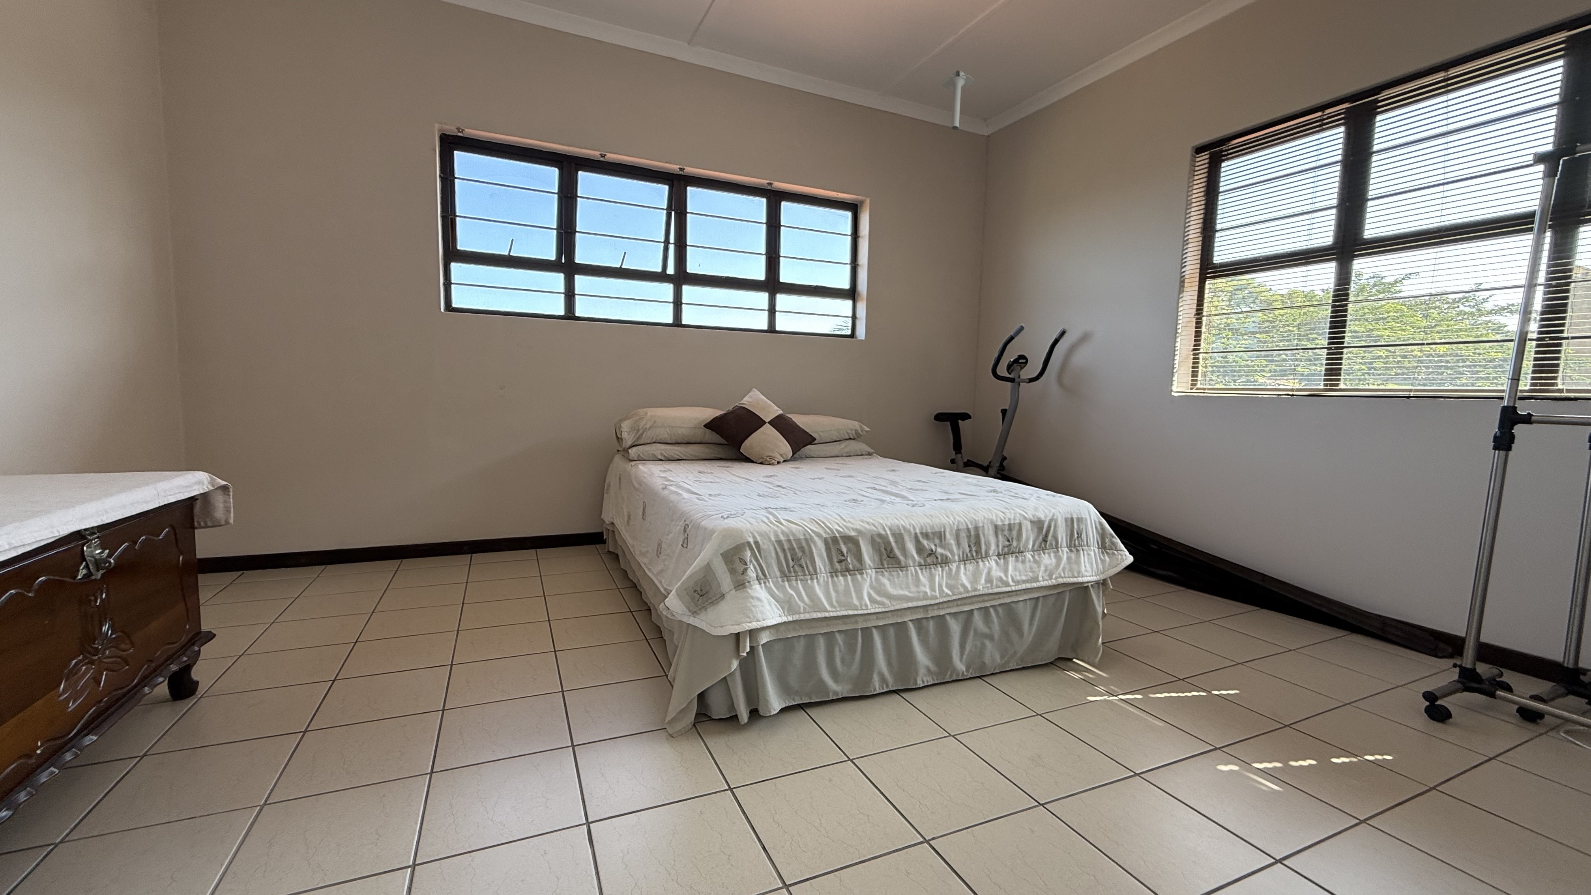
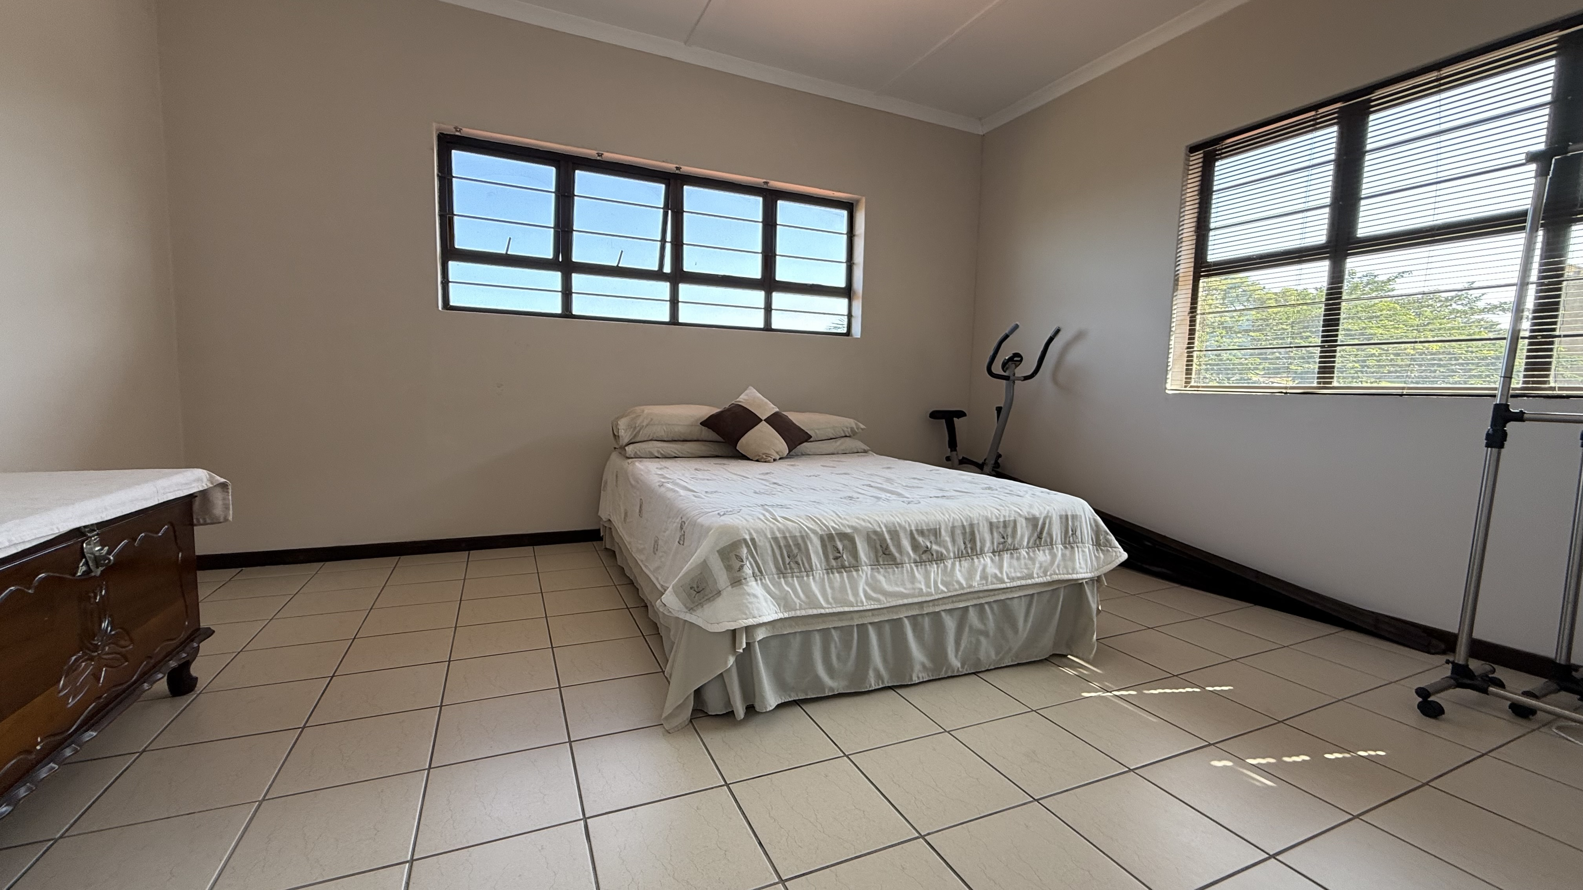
- ceiling light (956, 101)
